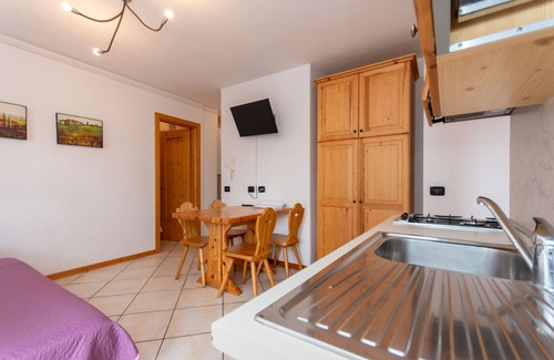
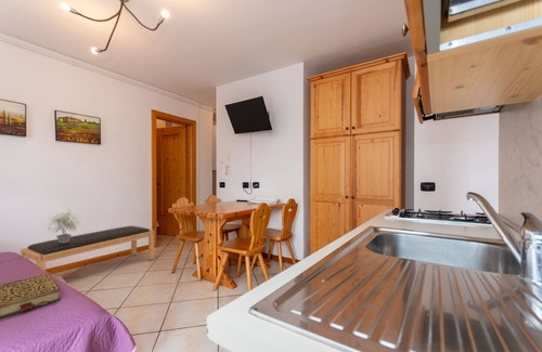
+ bench (95, 249)
+ book (25, 294)
+ potted plant (64, 225)
